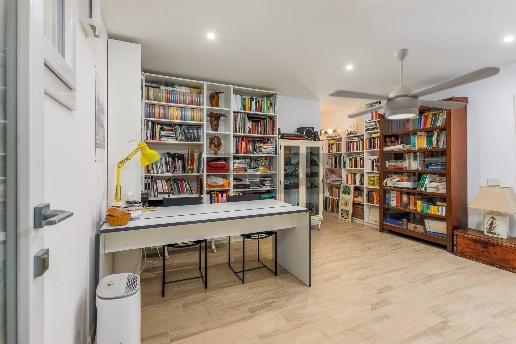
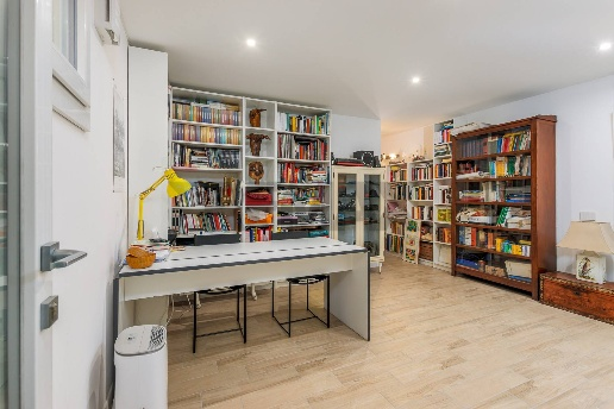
- ceiling fan (401, 84)
